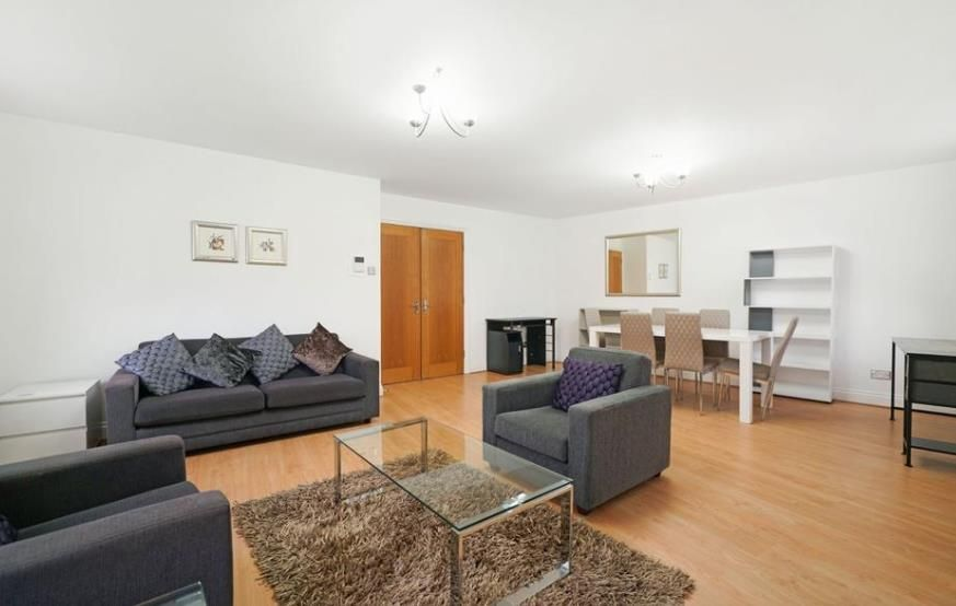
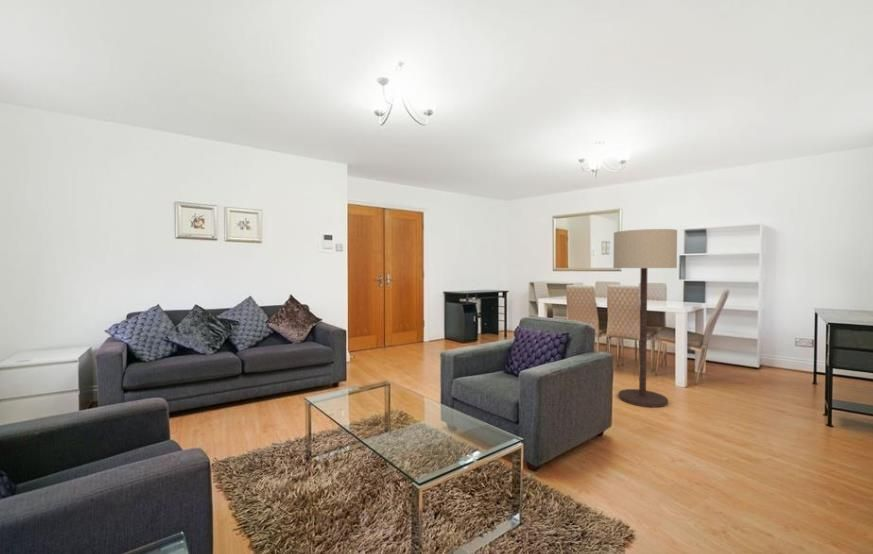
+ floor lamp (643, 316)
